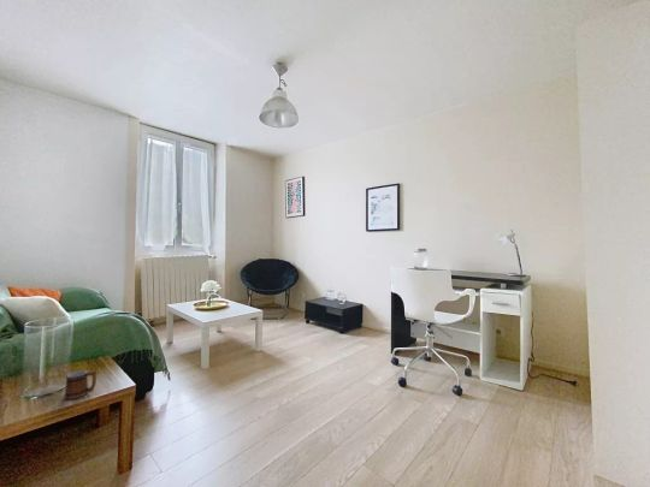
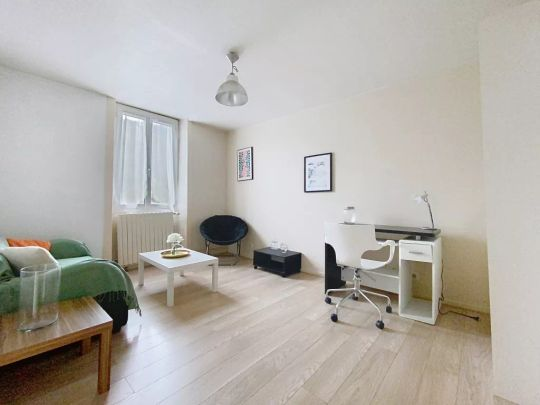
- mug (81, 382)
